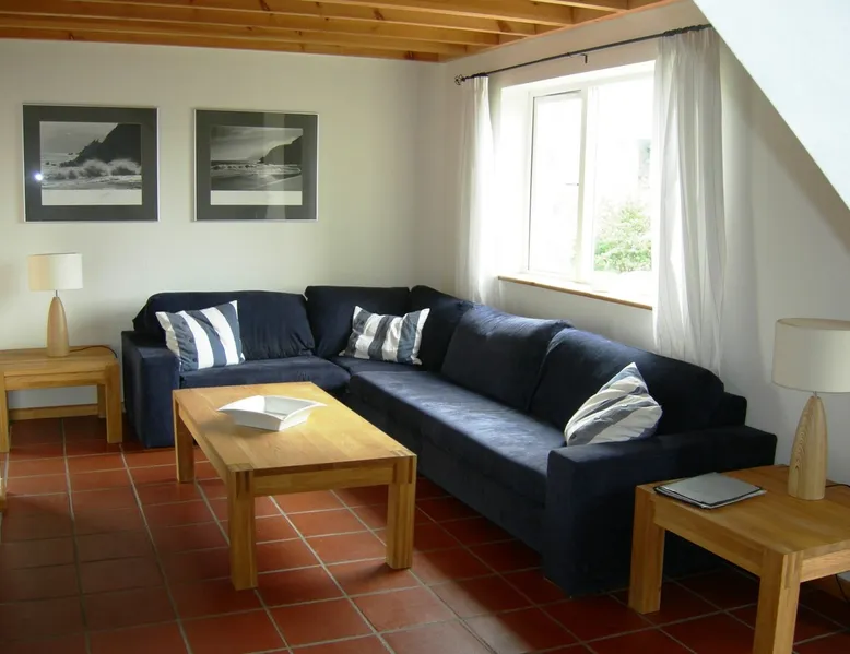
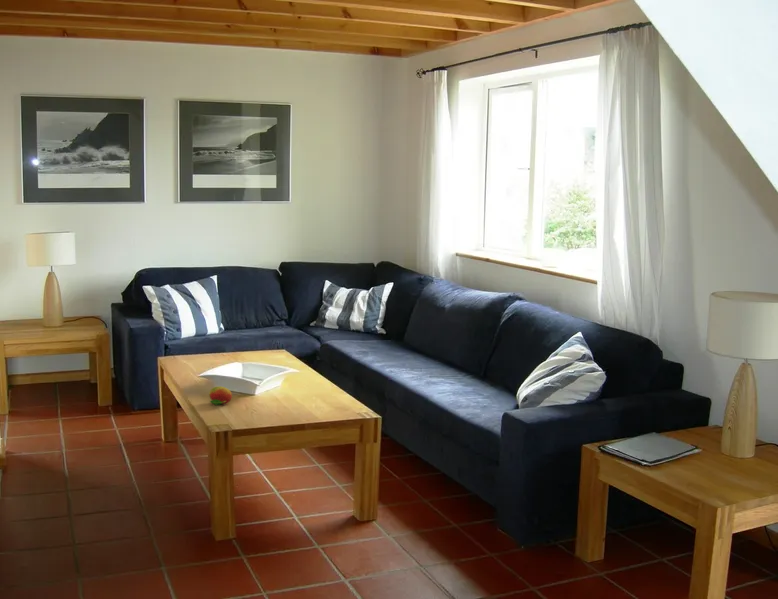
+ fruit (220, 395)
